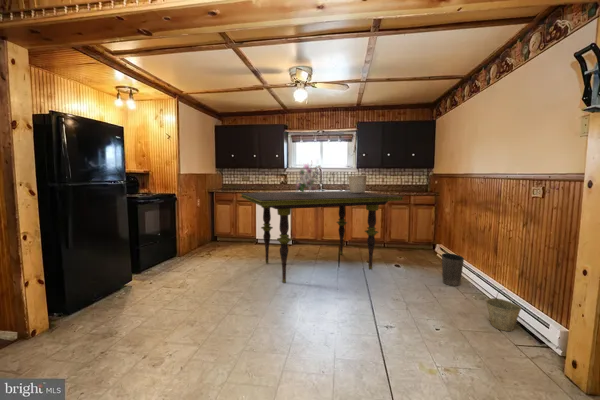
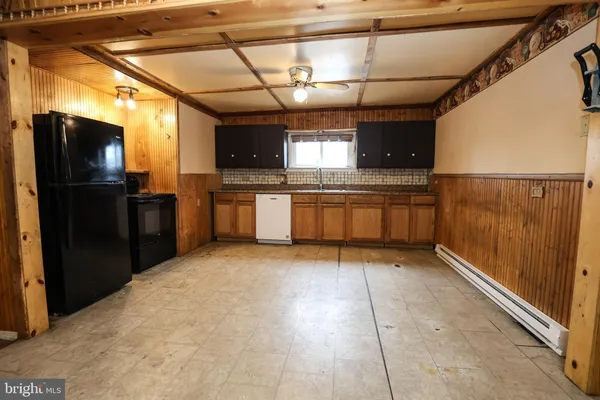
- waste basket (451, 269)
- dining table (338, 230)
- ceramic pot (357, 184)
- bucket (503, 307)
- bouquet (308, 174)
